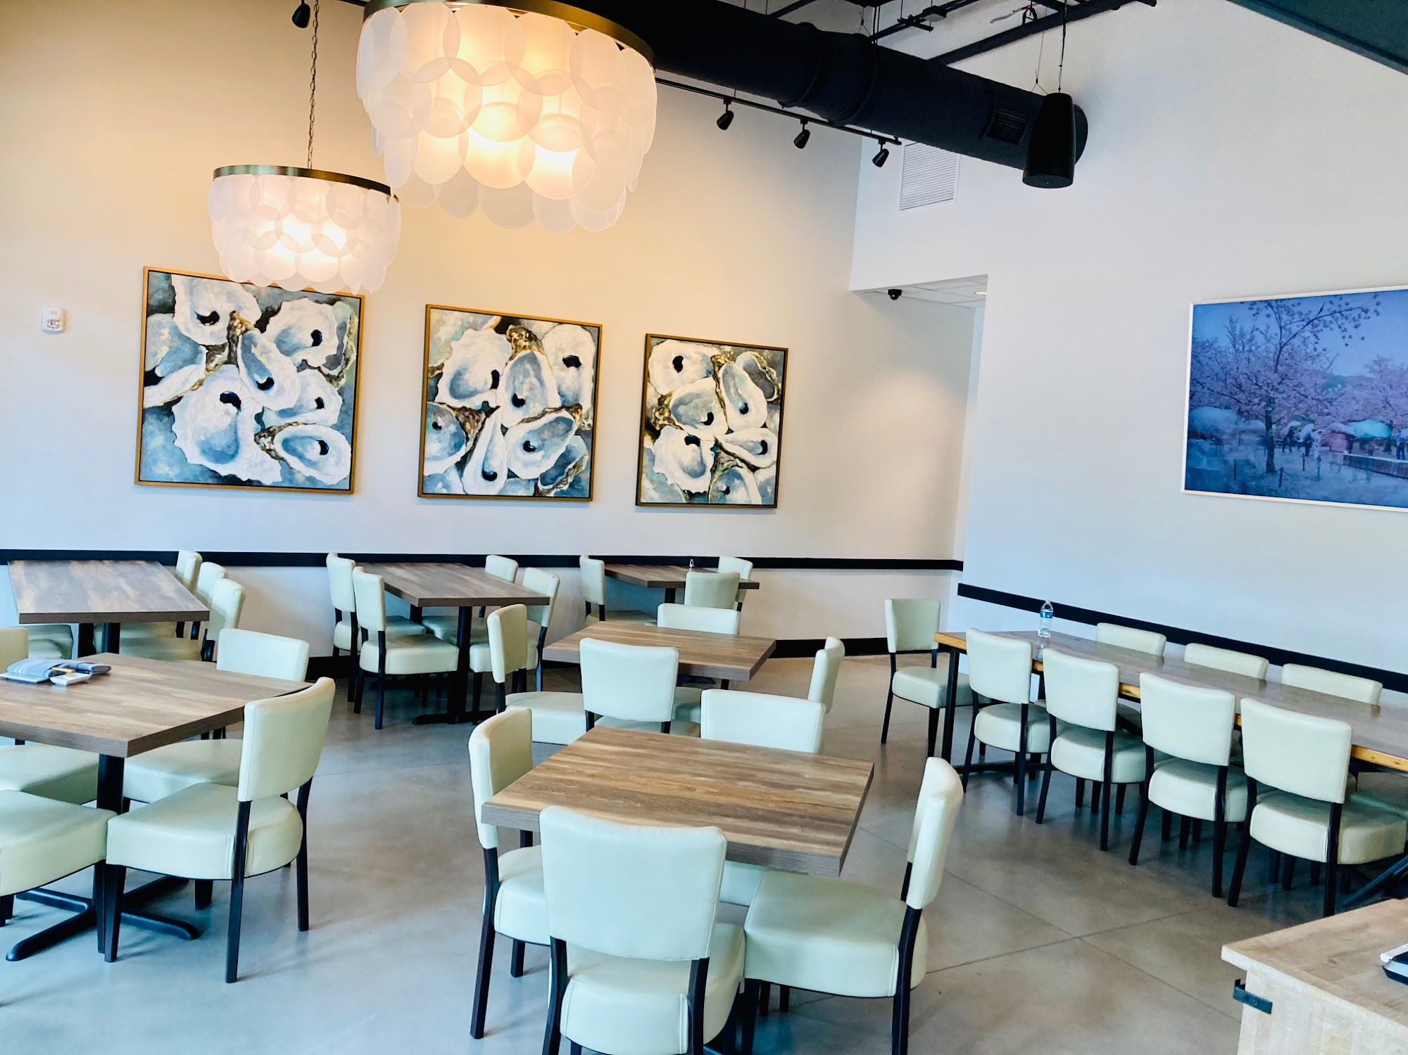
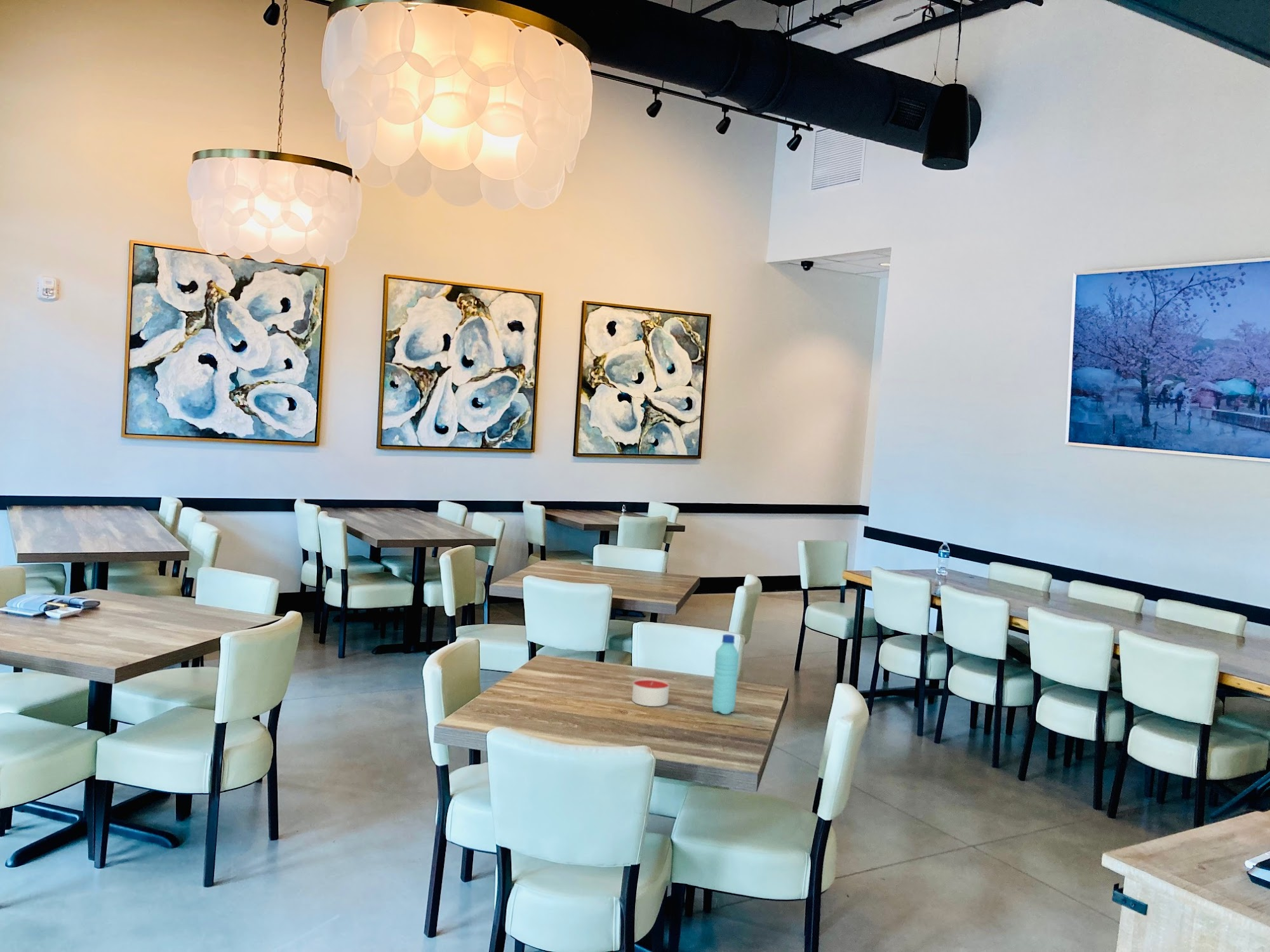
+ candle (650, 691)
+ water bottle (726, 673)
